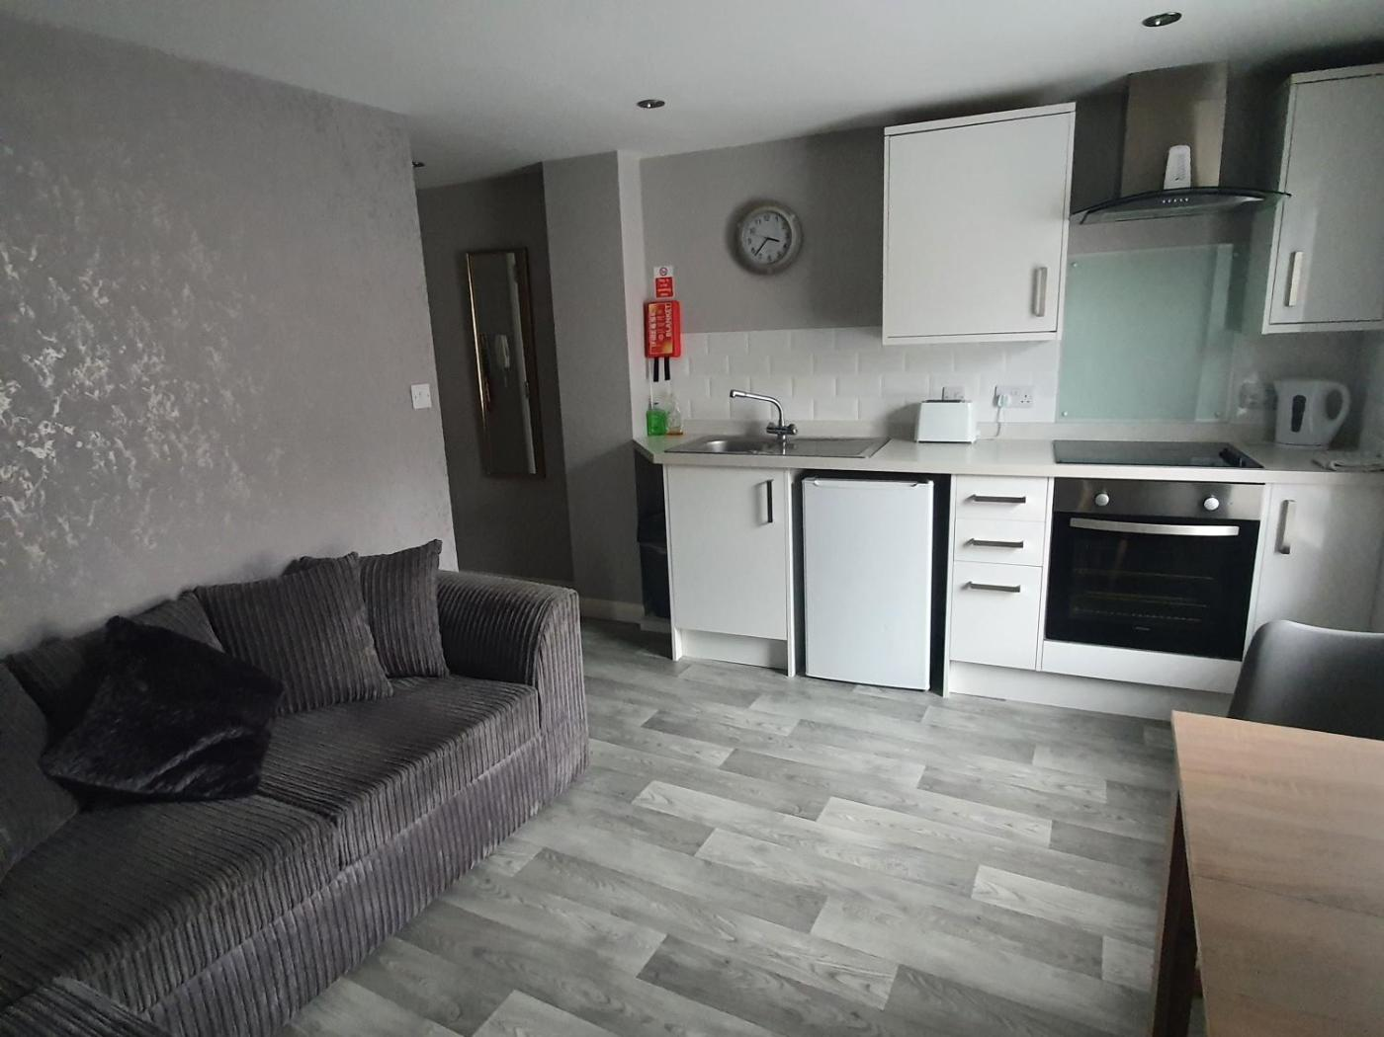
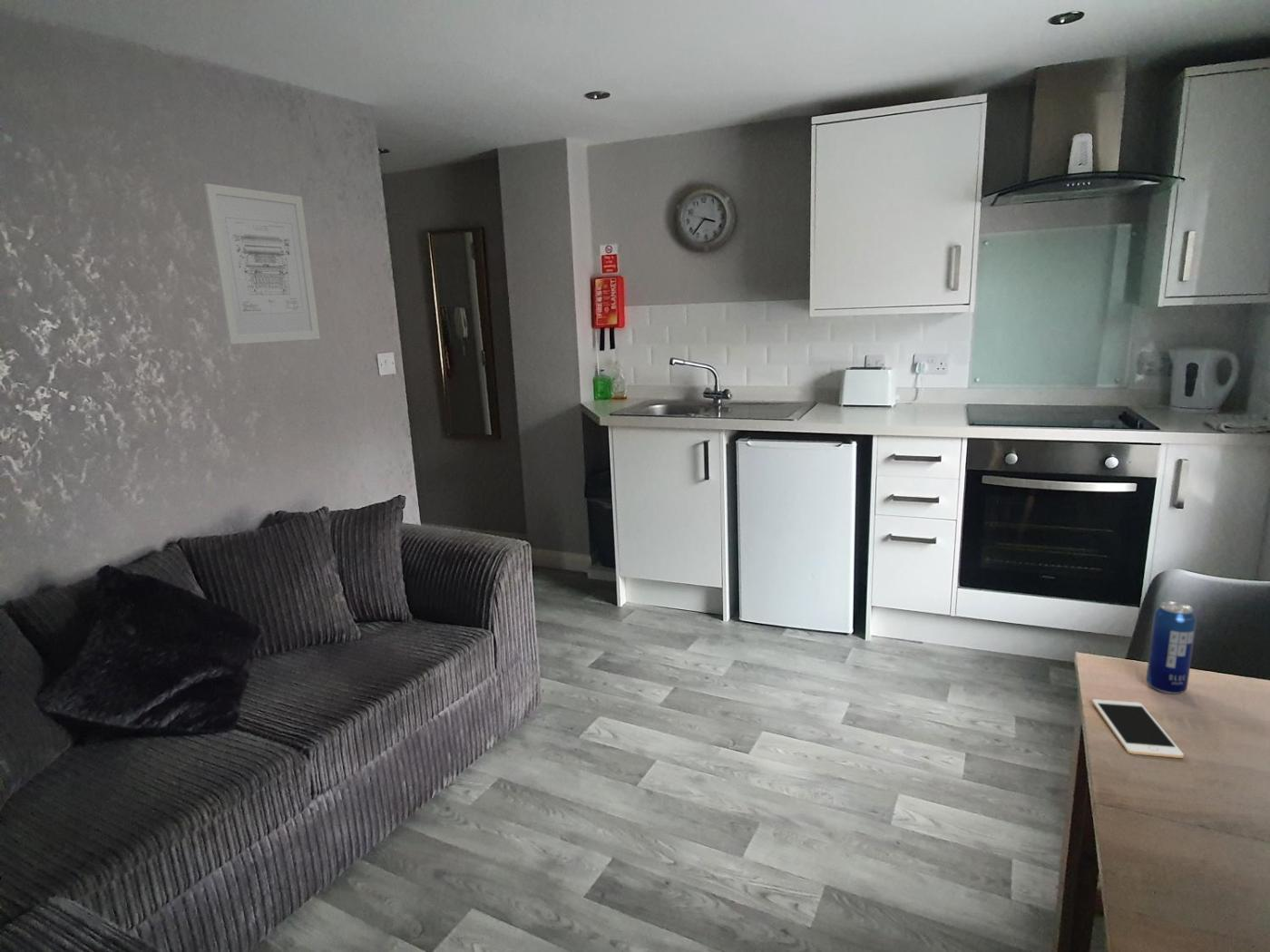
+ cell phone (1134, 726)
+ beverage can (1170, 647)
+ wall art (267, 267)
